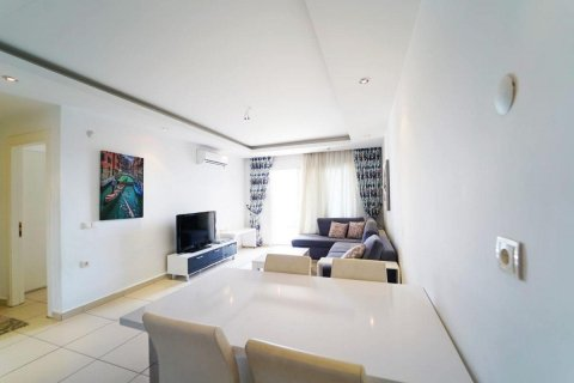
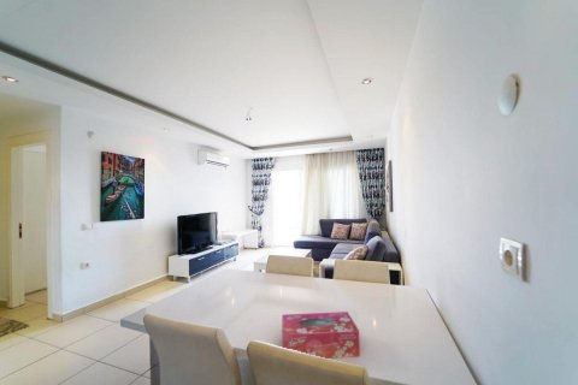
+ tissue box (318, 333)
